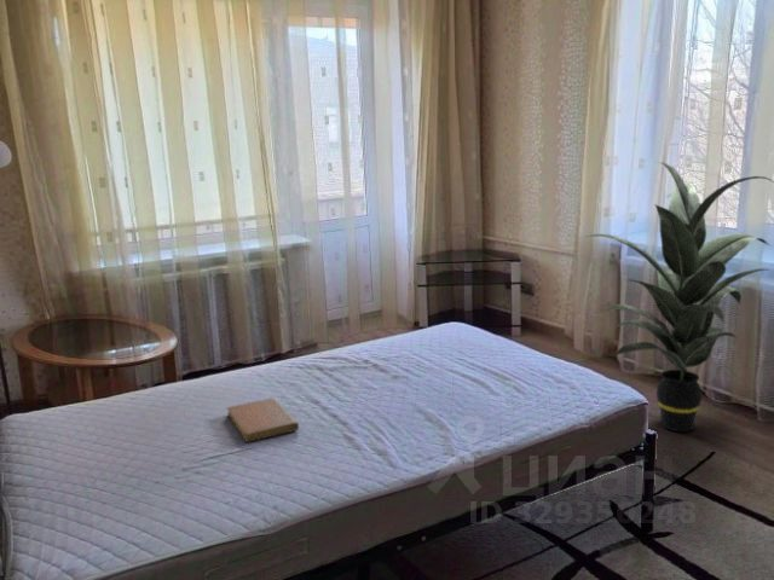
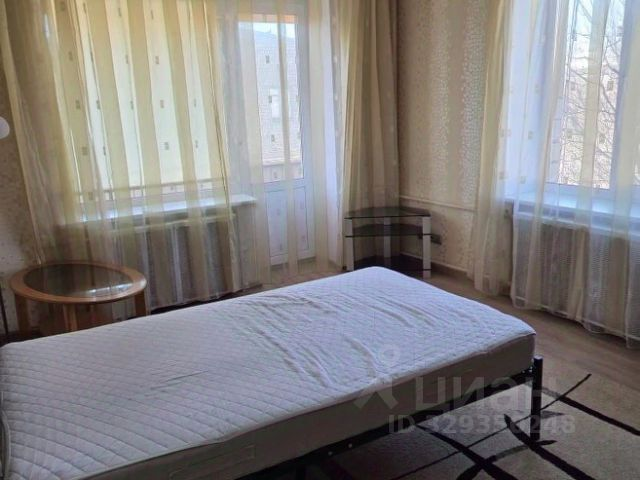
- notebook (261, 418)
- indoor plant (680, 296)
